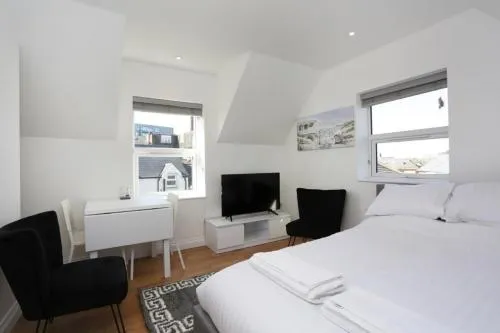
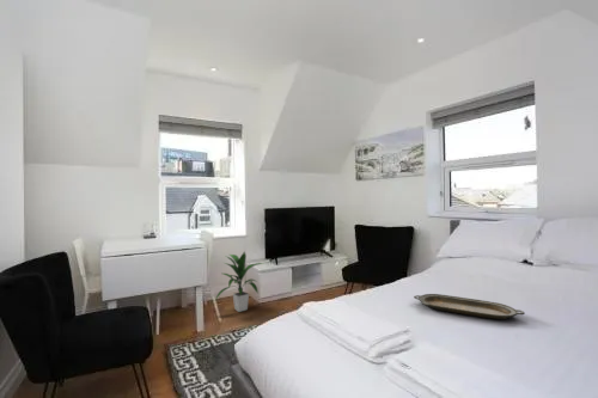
+ serving tray (464, 306)
+ indoor plant (238, 278)
